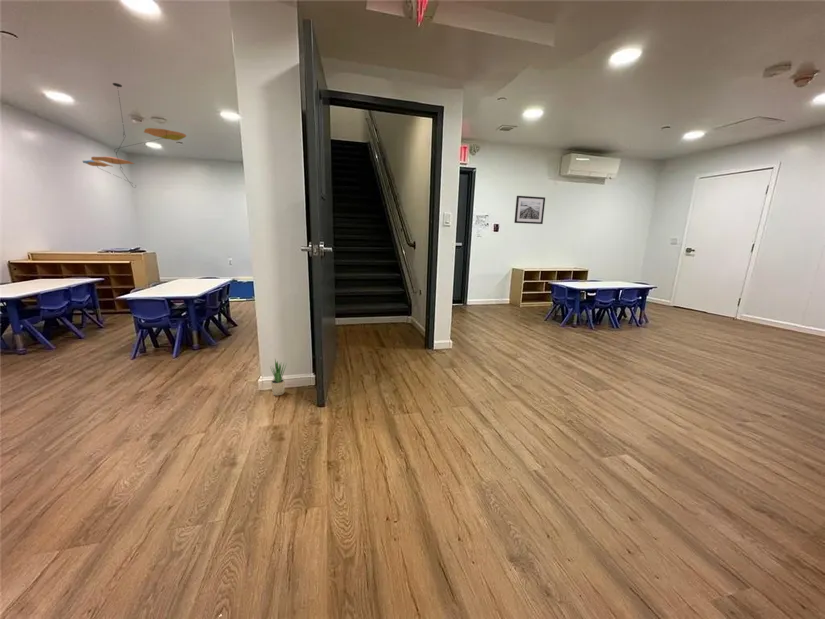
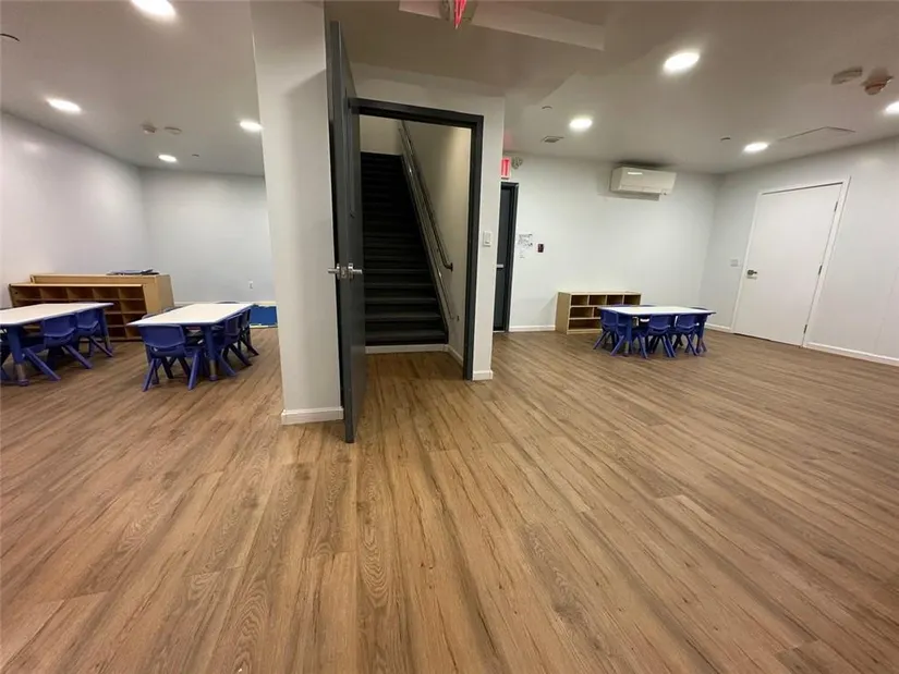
- potted plant (278, 375)
- wall art (529, 210)
- ceiling mobile (134, 144)
